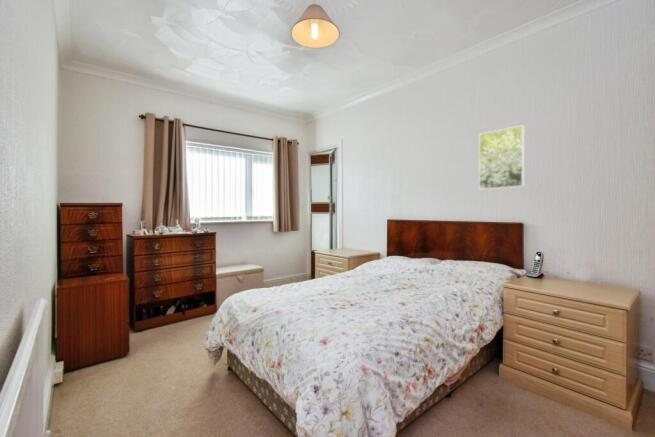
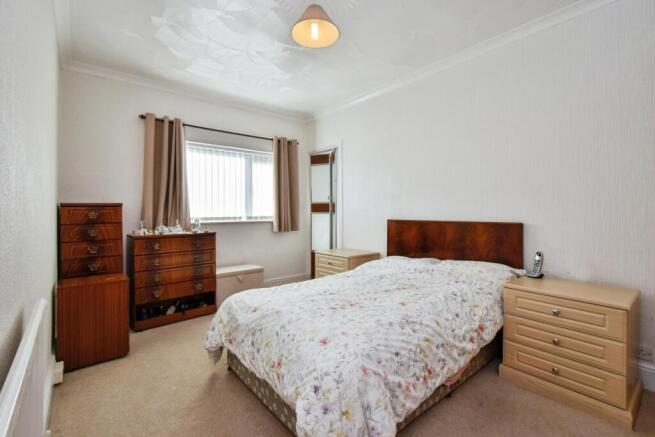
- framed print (500, 159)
